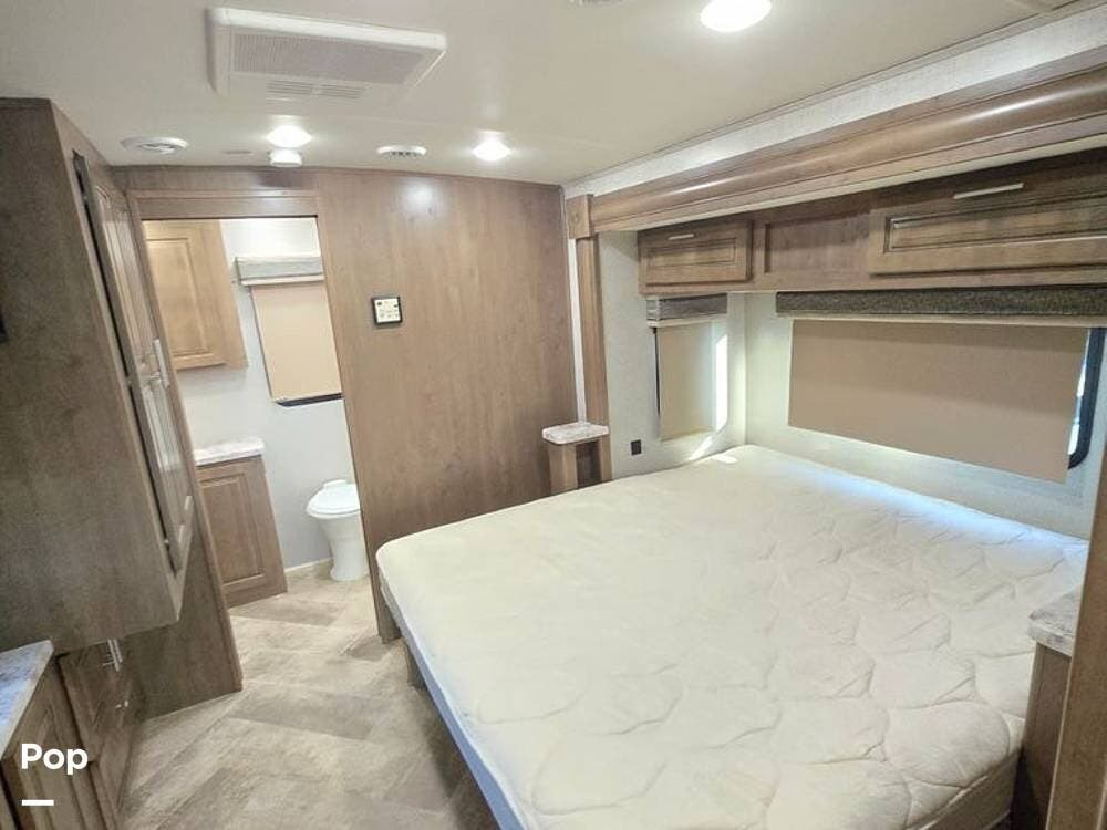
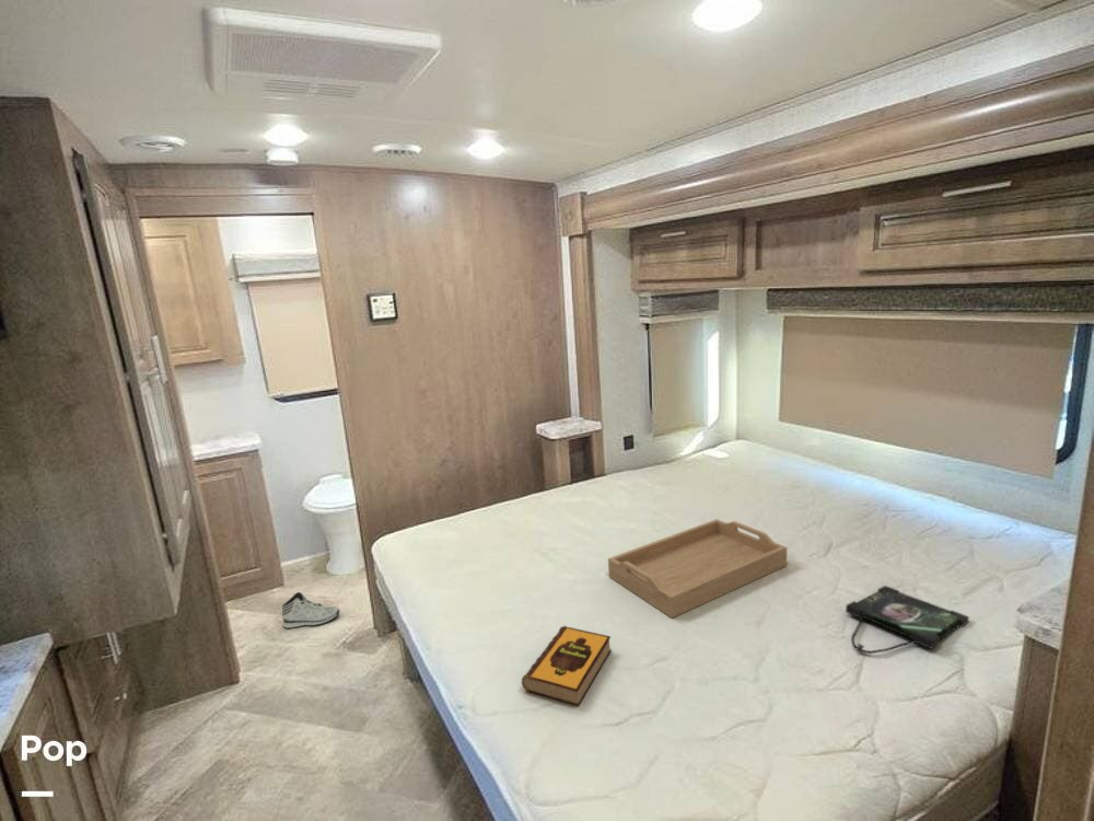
+ photo frame (893, 623)
+ sneaker (310, 608)
+ hardback book (568, 661)
+ serving tray (697, 558)
